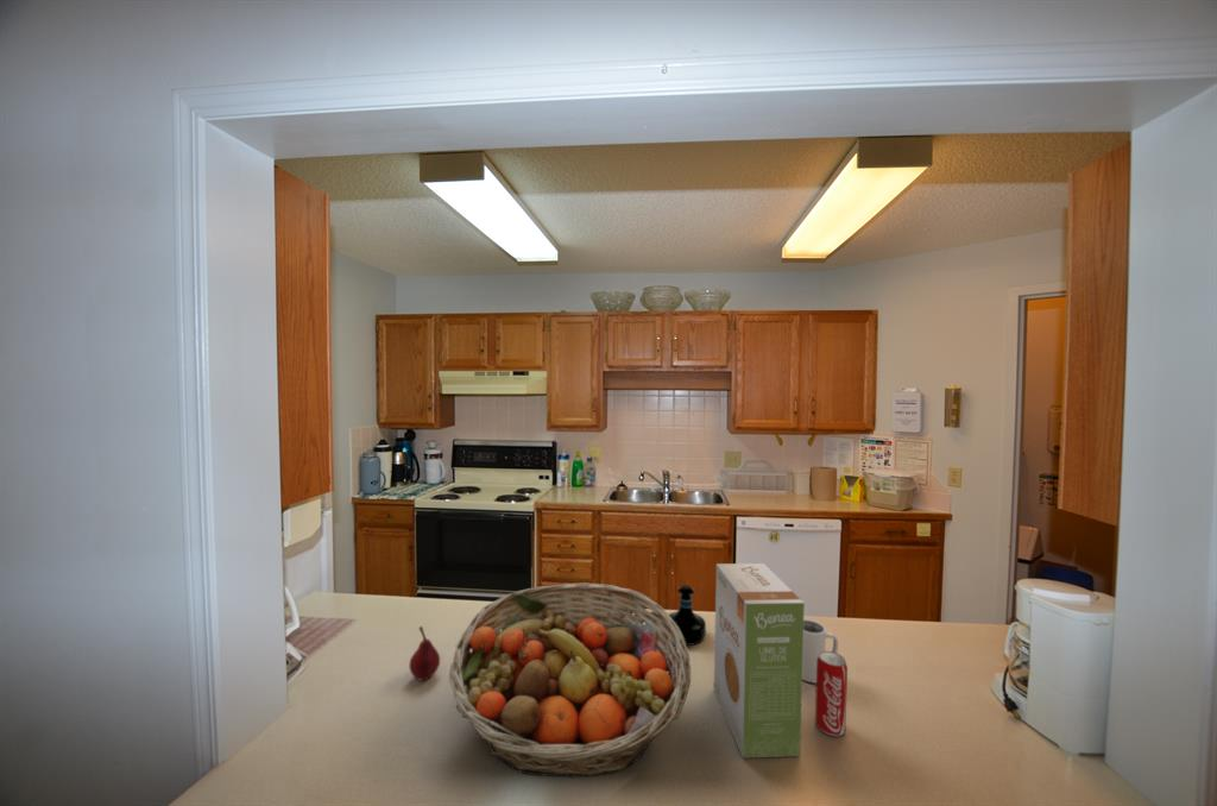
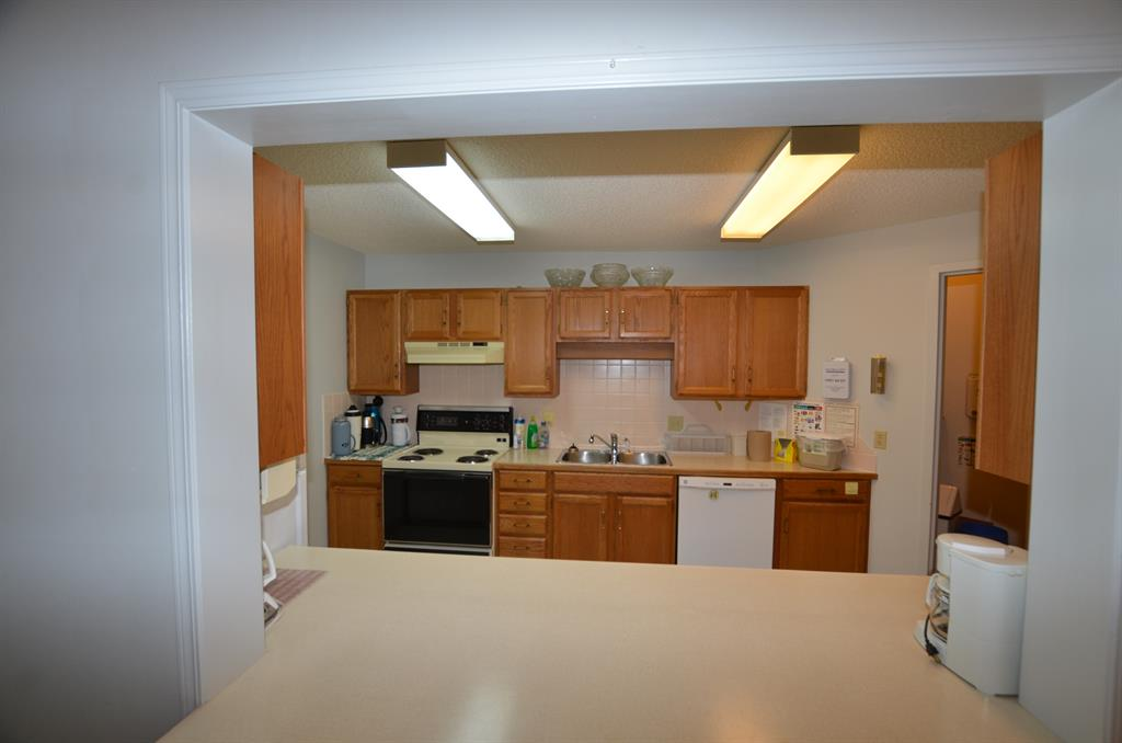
- fruit (424, 653)
- mug (816, 650)
- fruit basket (570, 668)
- food box (753, 650)
- beverage can (831, 692)
- tequila bottle (685, 611)
